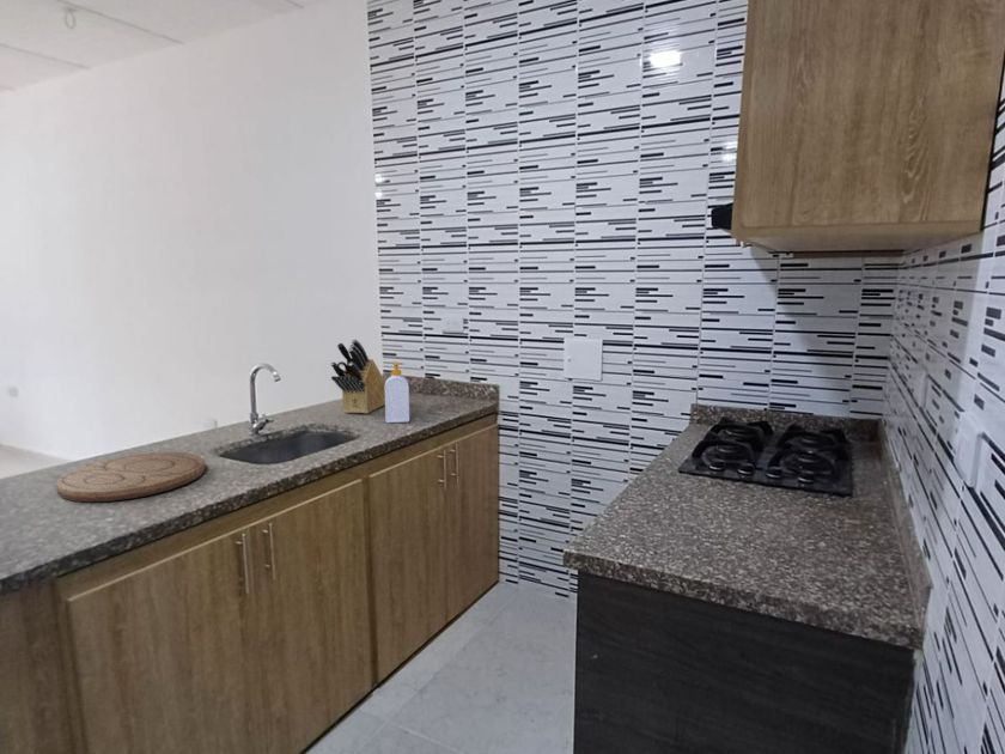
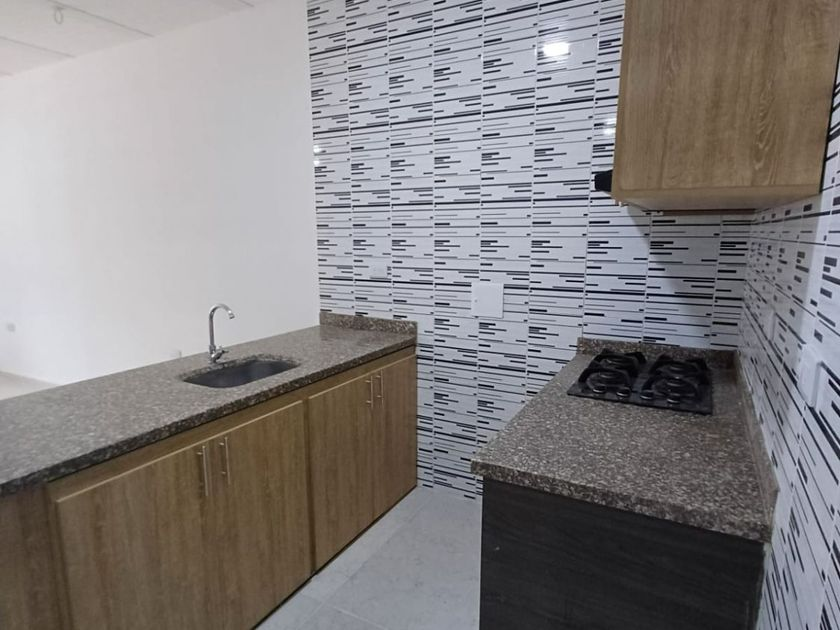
- cutting board (135, 474)
- soap bottle (396, 391)
- knife block (363, 373)
